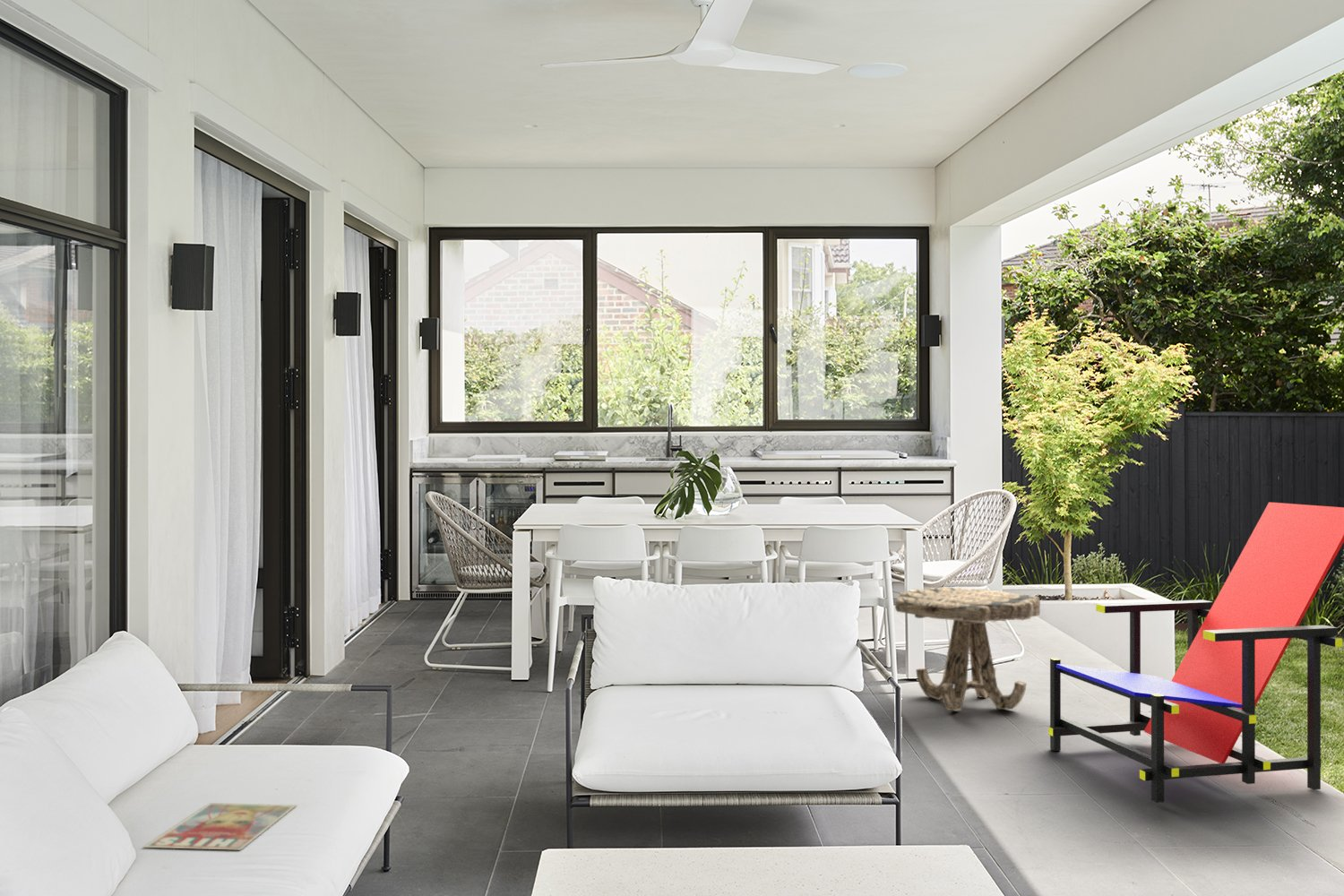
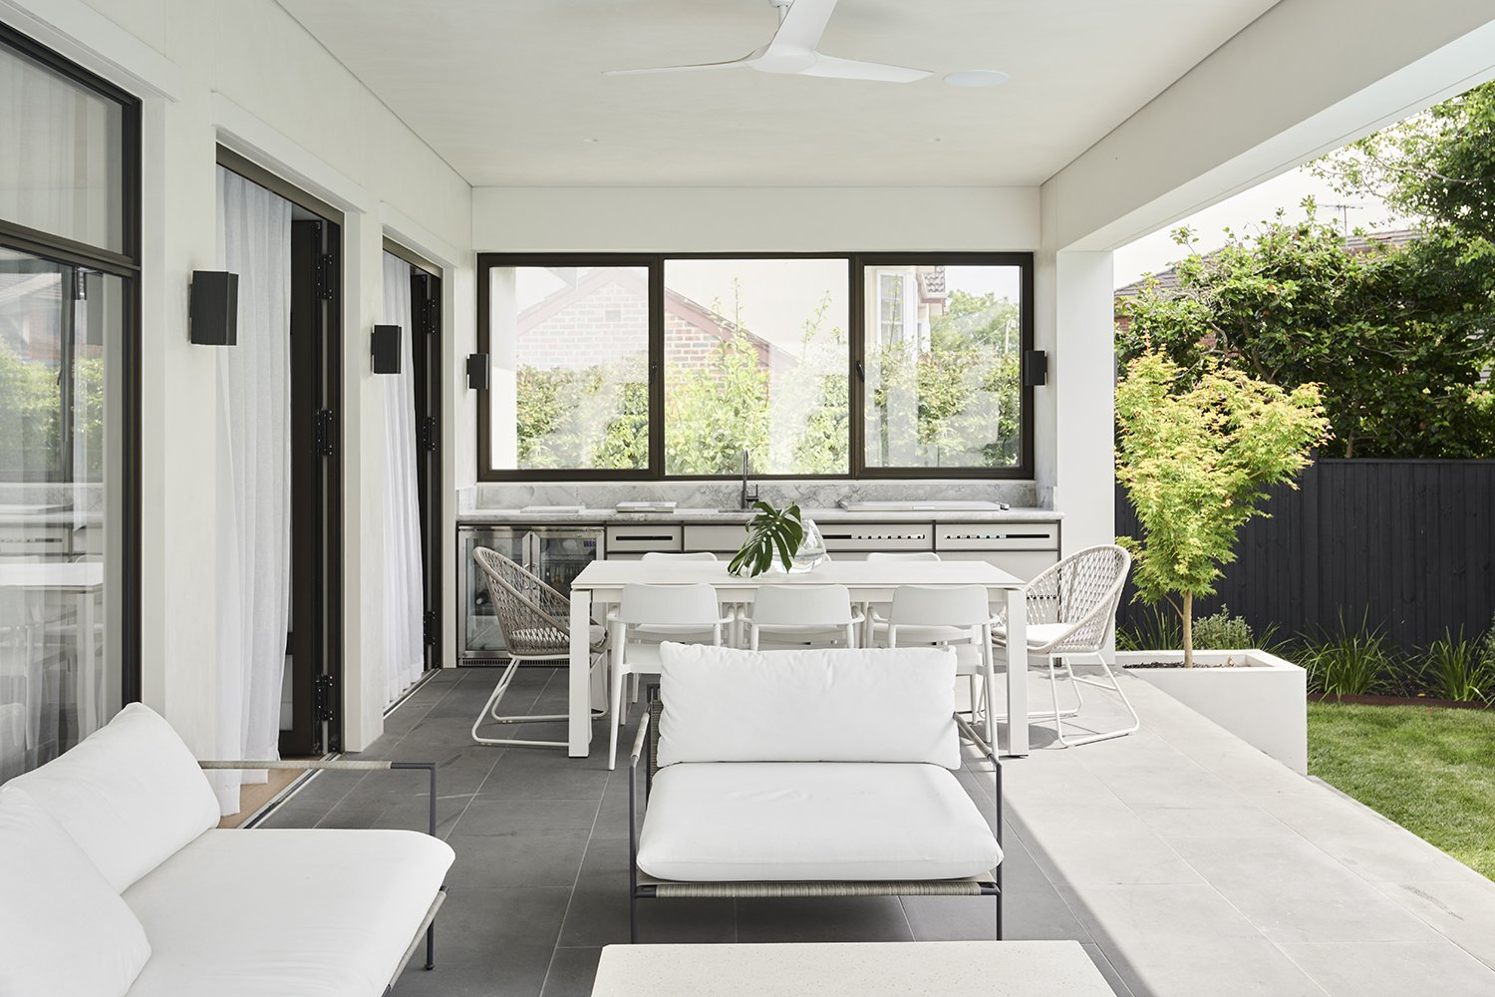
- magazine (224, 824)
- lounge chair (1208, 637)
- side table (968, 650)
